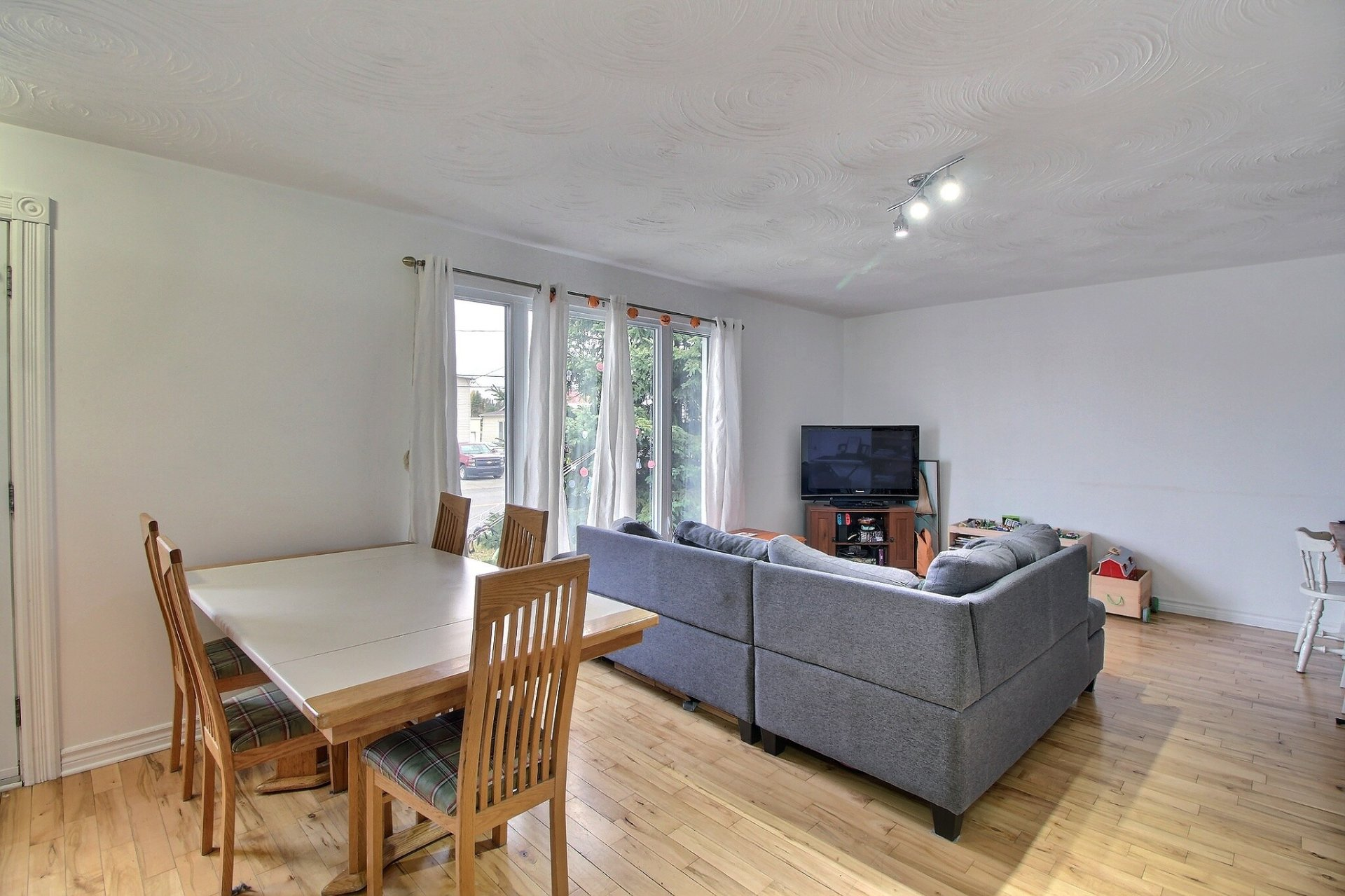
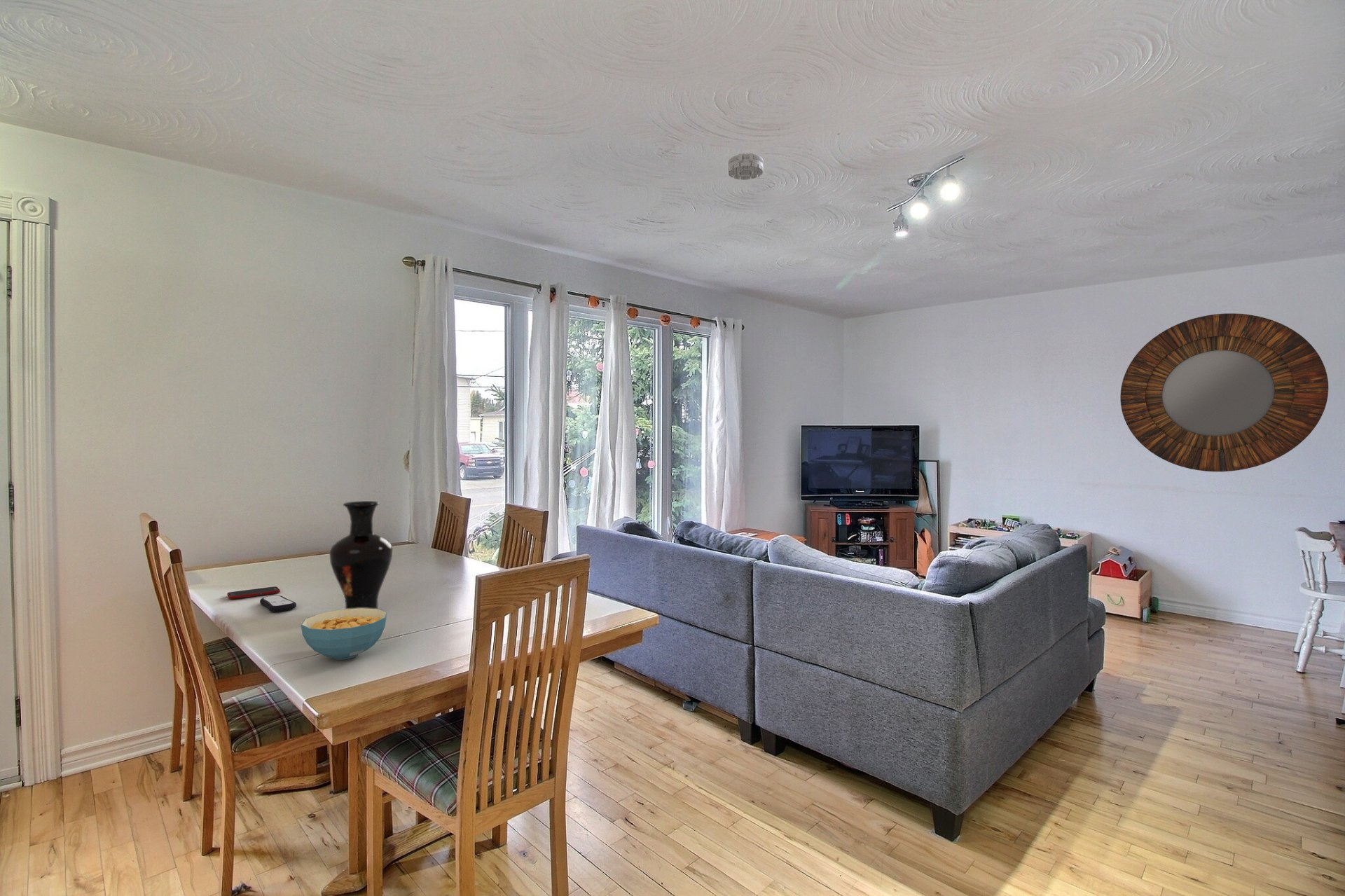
+ smoke detector (745, 166)
+ cereal bowl (345, 637)
+ vase (361, 558)
+ cell phone (254, 593)
+ remote control (277, 602)
+ home mirror (1215, 393)
